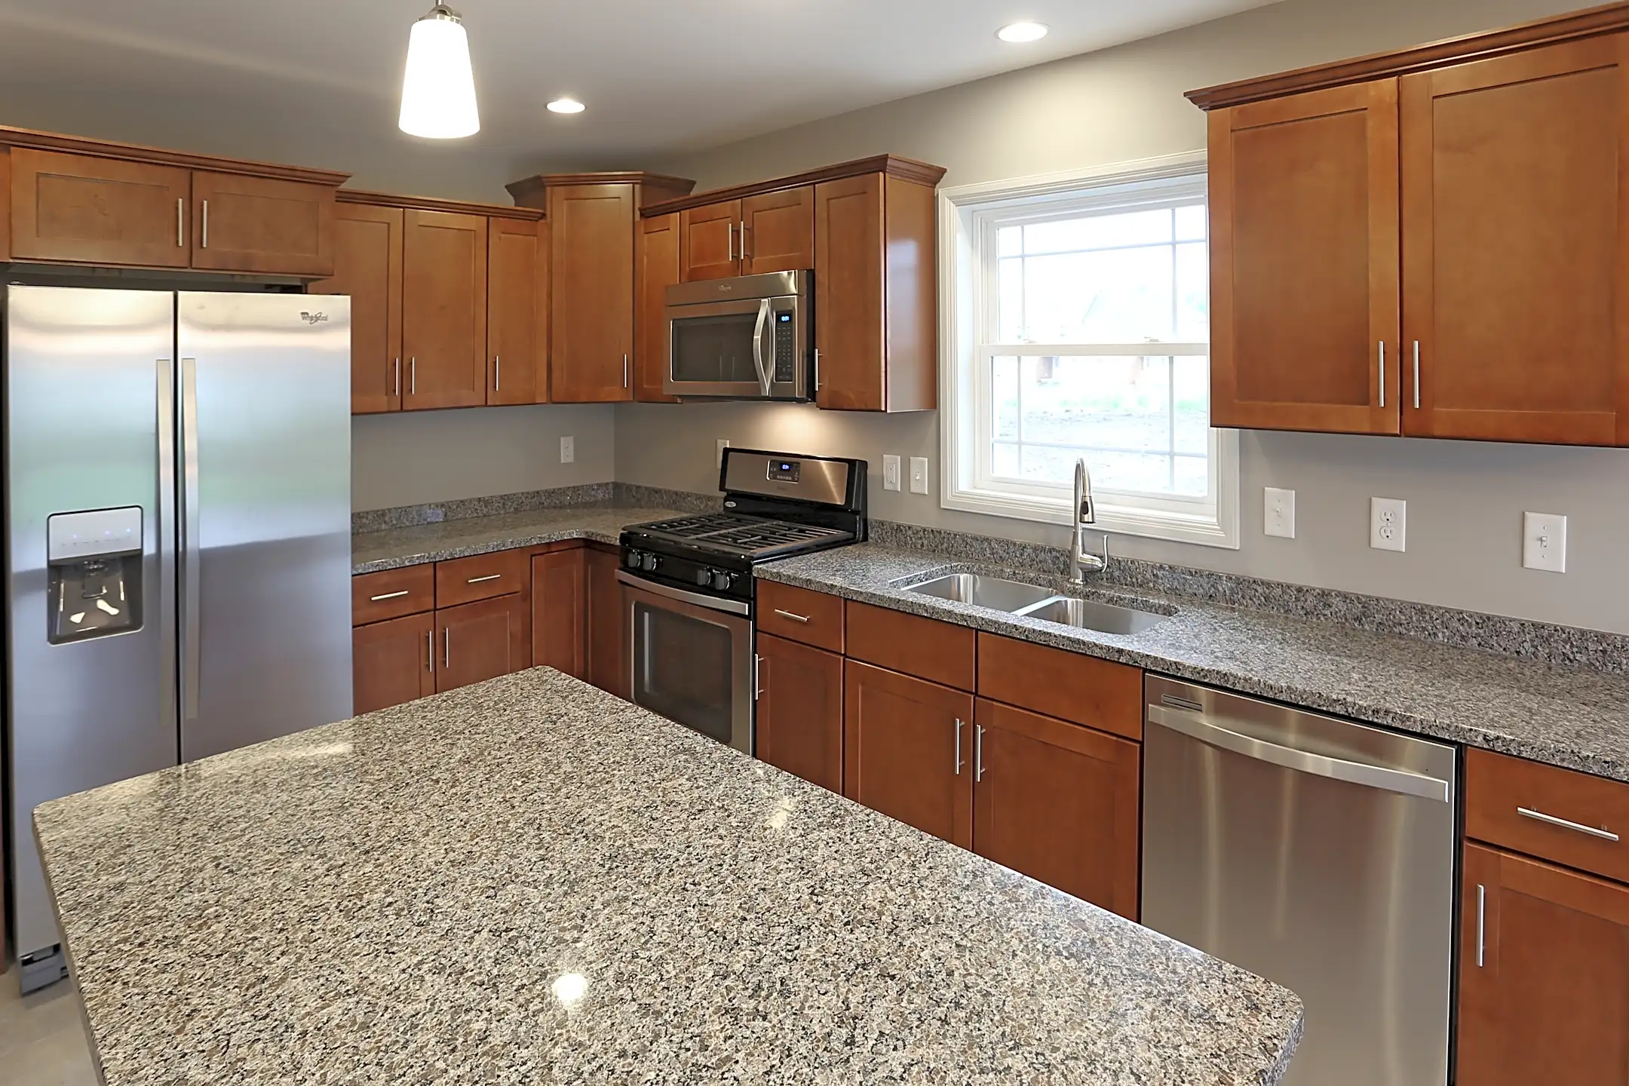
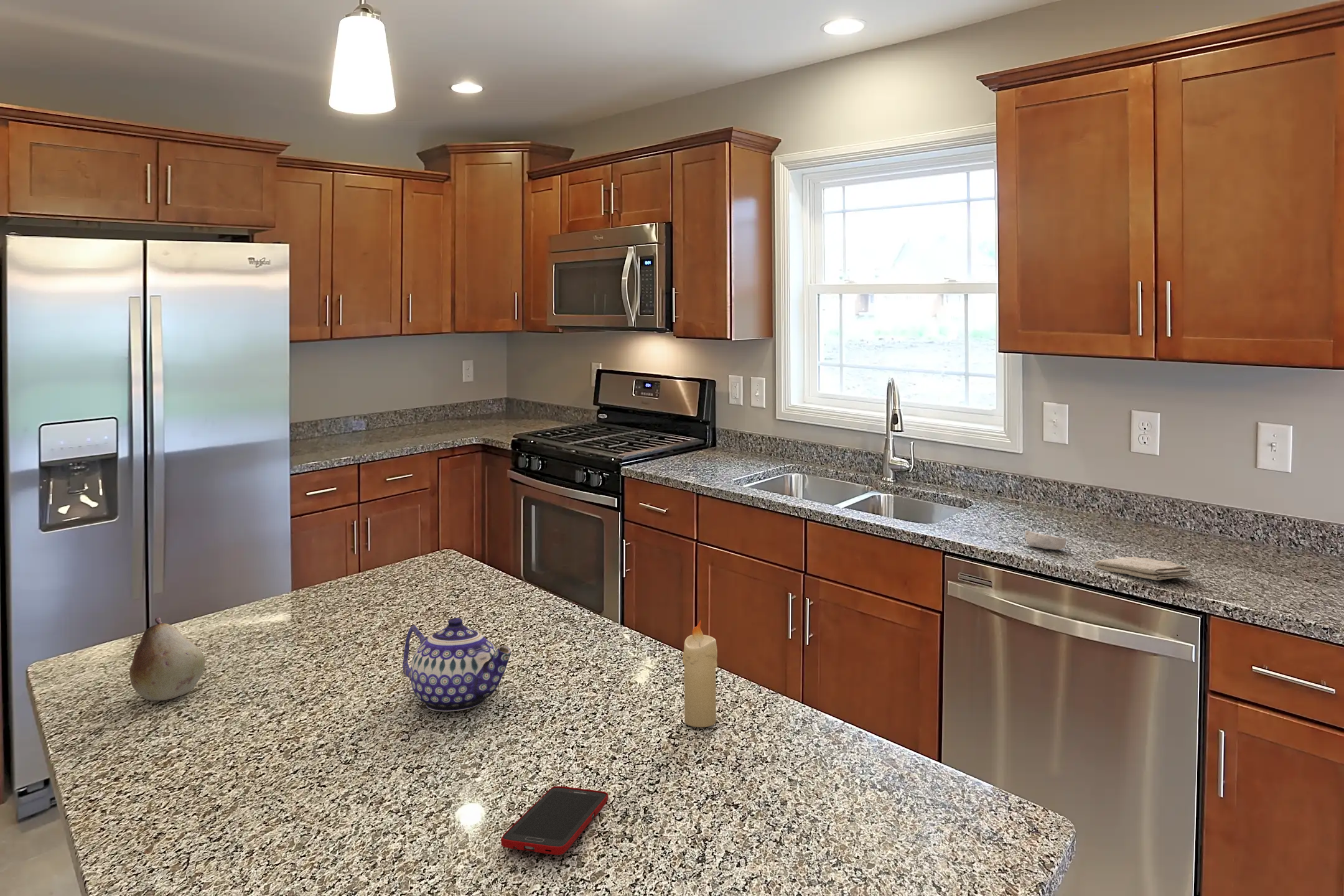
+ candle (701, 671)
+ soap bar (1045, 539)
+ washcloth (1142, 567)
+ cell phone (558, 818)
+ fruit (169, 658)
+ teapot (454, 660)
